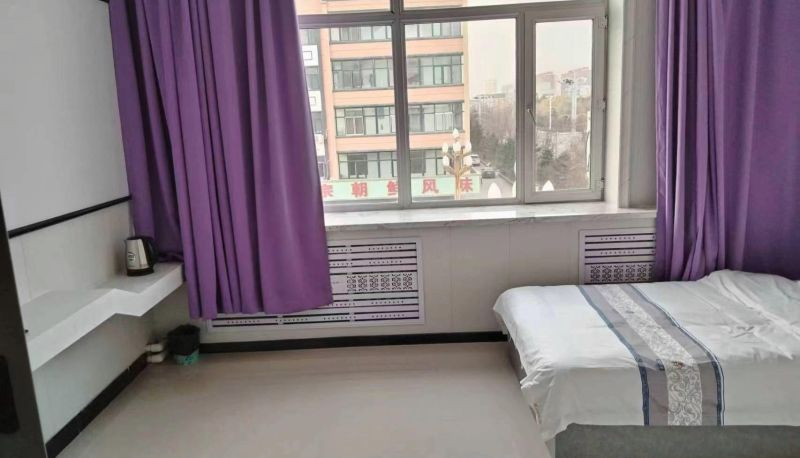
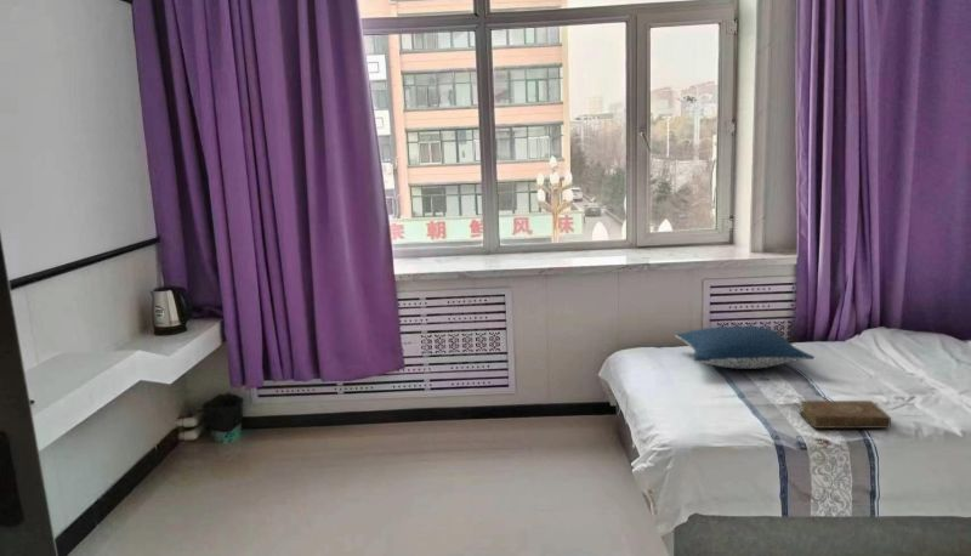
+ book (842, 414)
+ pillow (738, 345)
